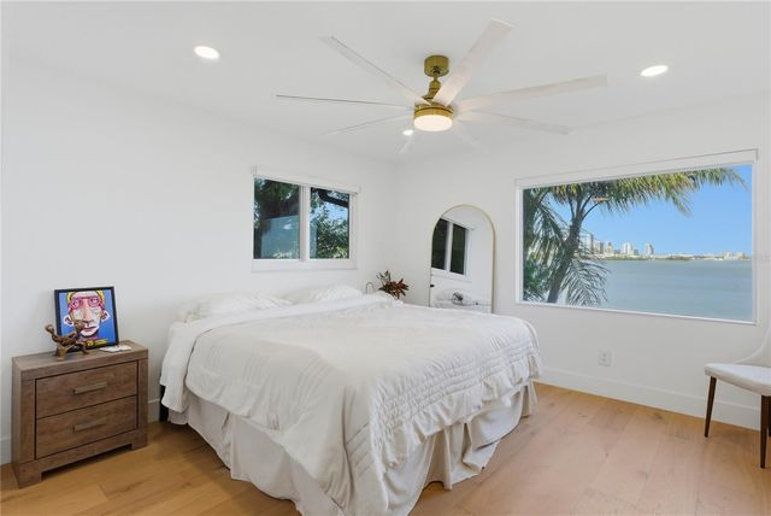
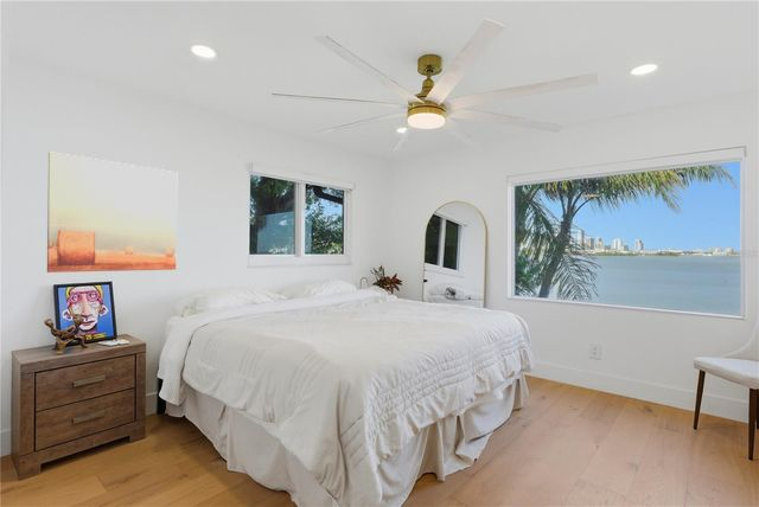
+ wall art (119, 217)
